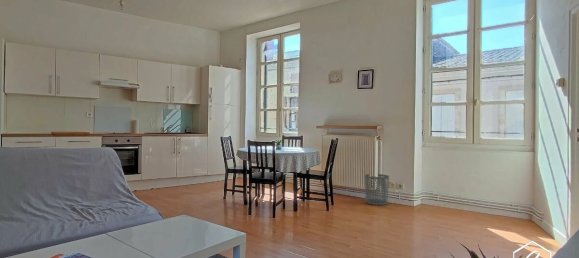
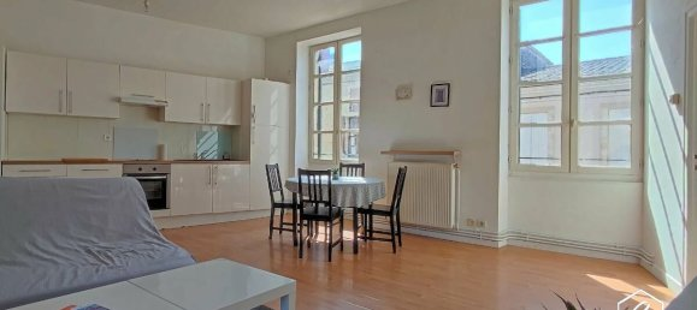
- waste bin (376, 189)
